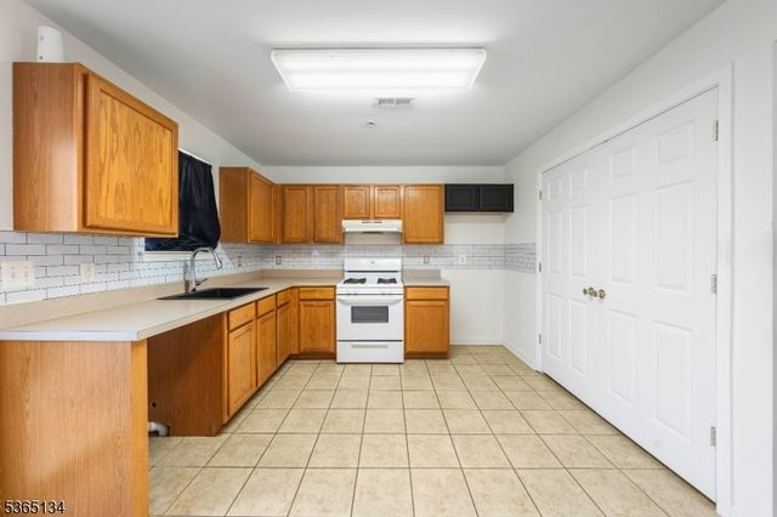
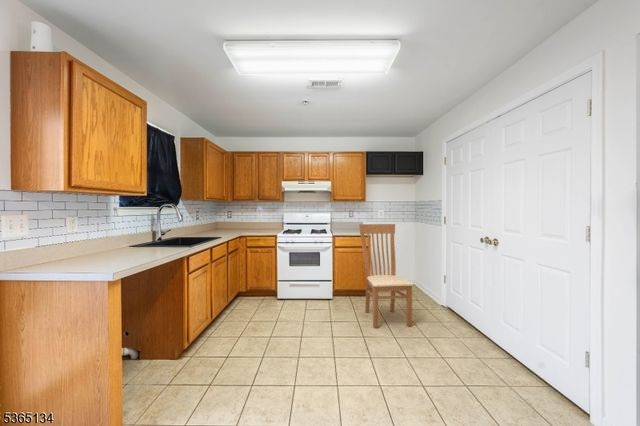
+ chair (384, 271)
